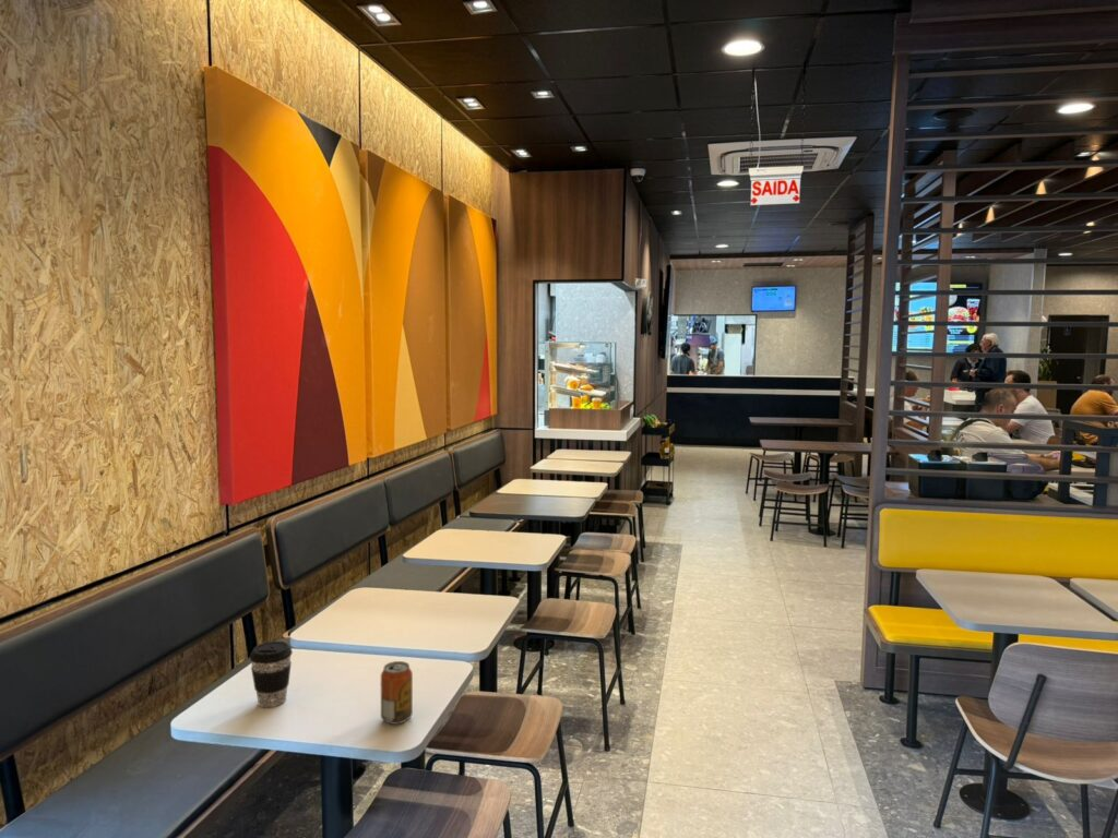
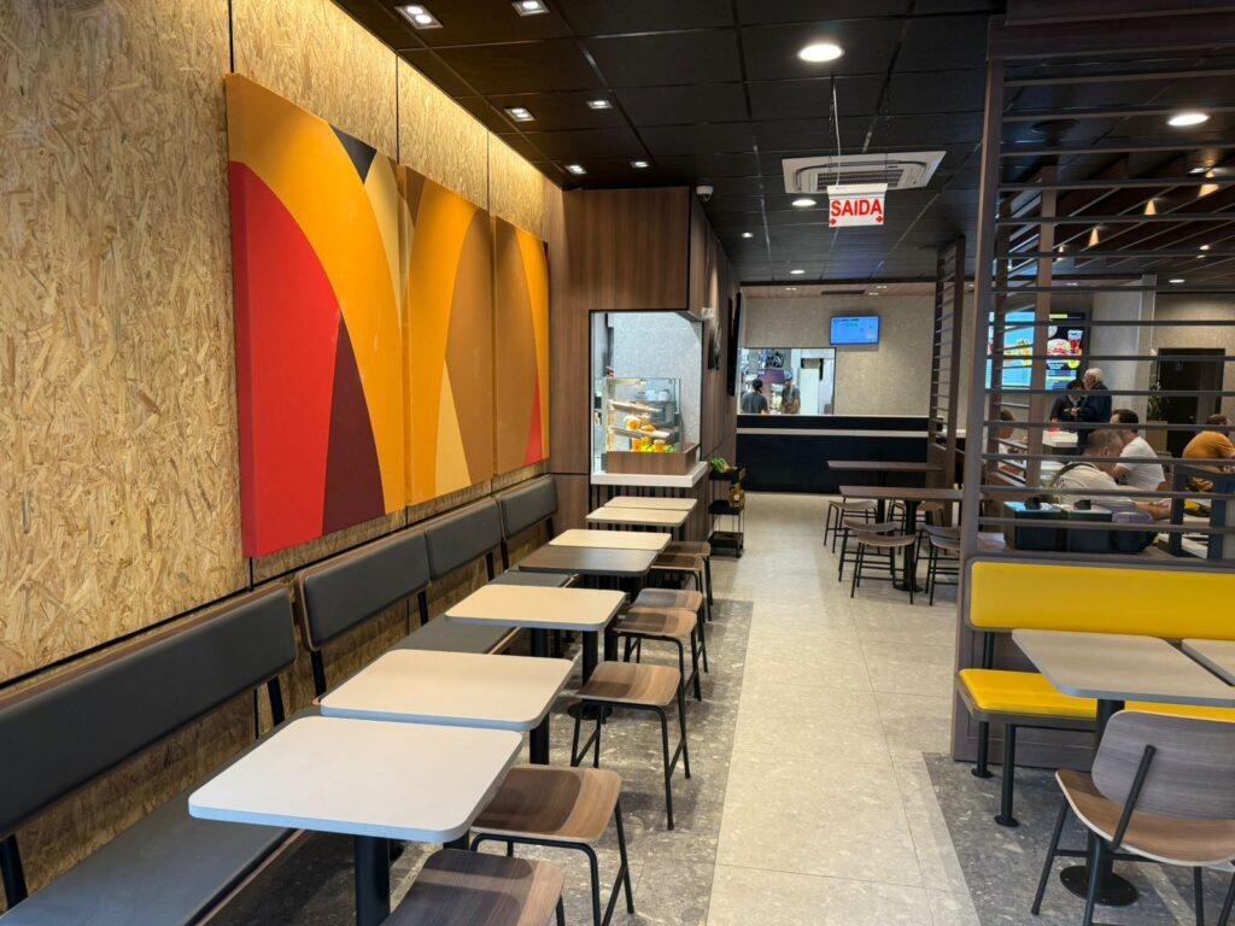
- beverage can (396, 692)
- coffee cup (271, 674)
